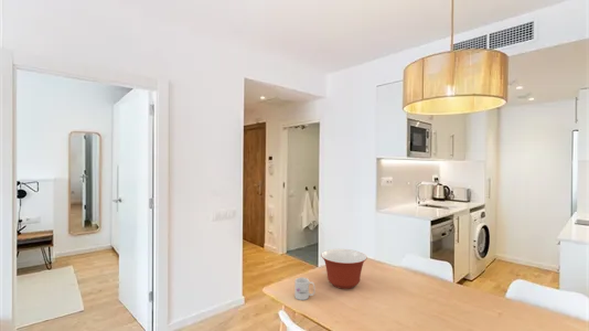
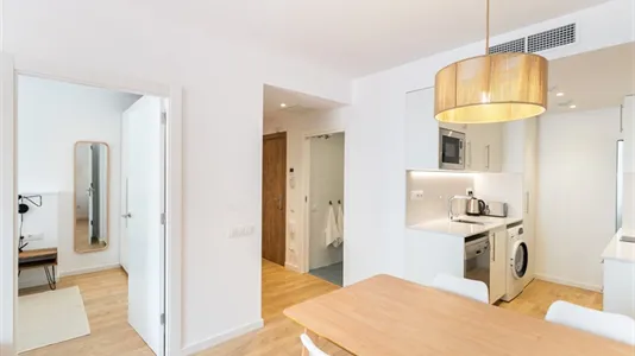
- mug (304, 288)
- mixing bowl (343, 269)
